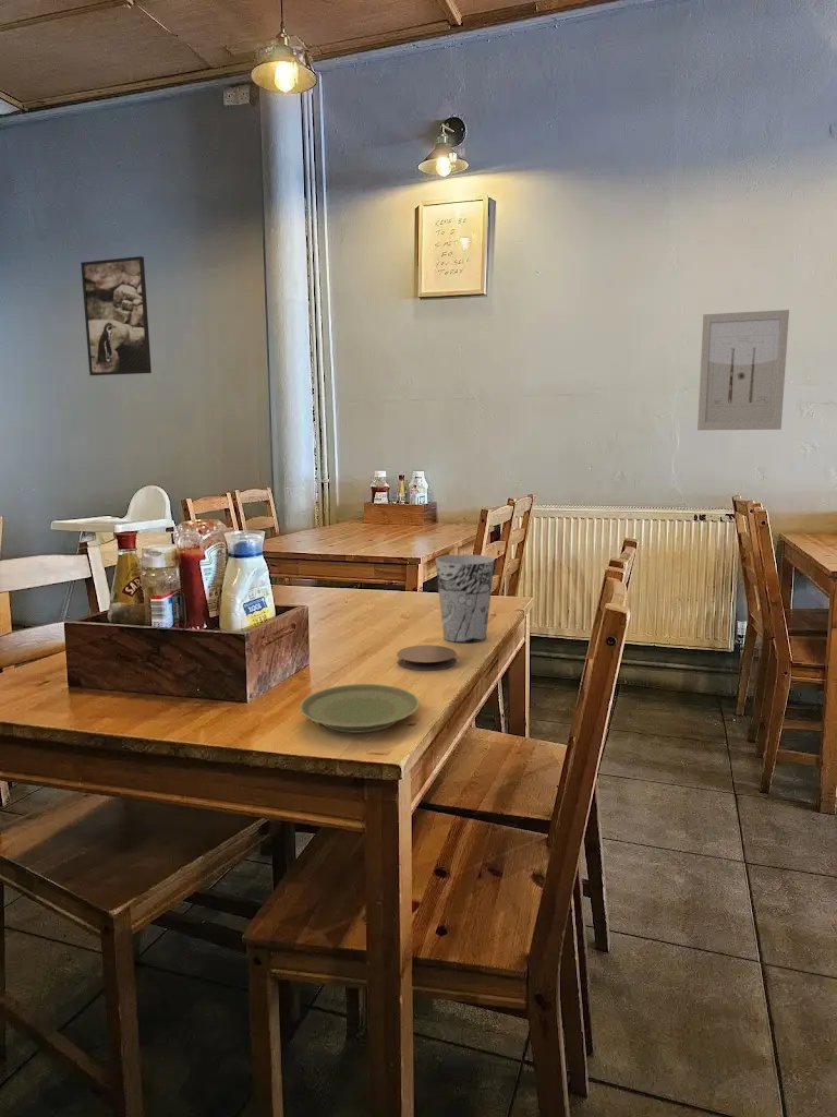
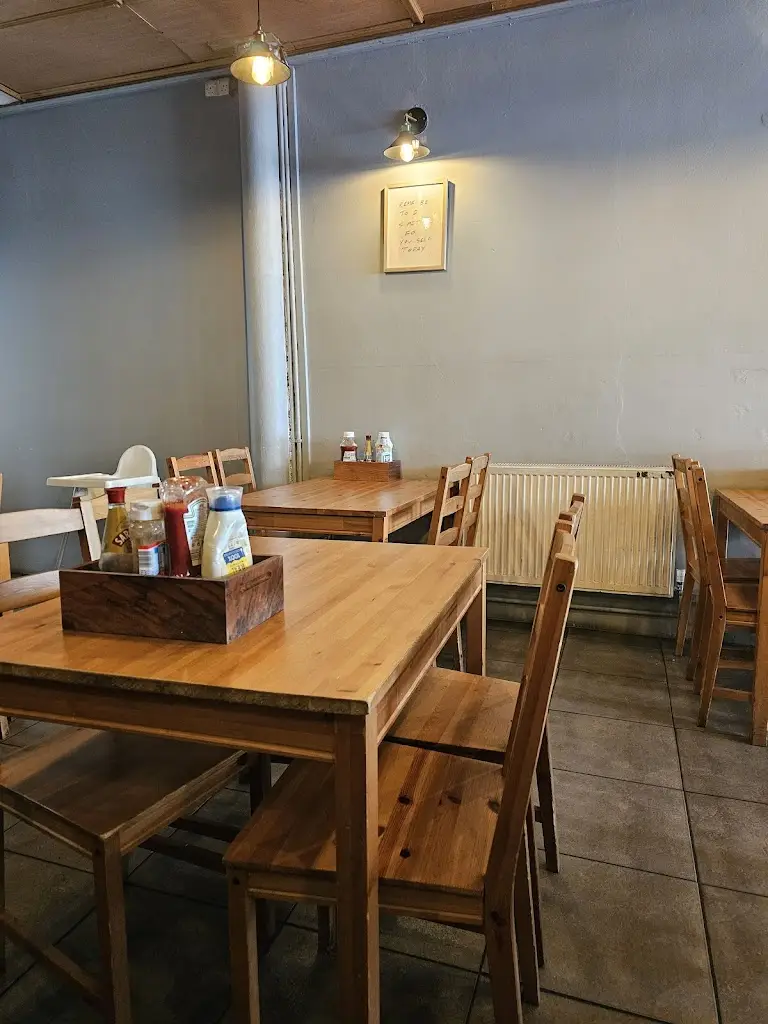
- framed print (116, 317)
- plate (360, 710)
- coaster (426, 657)
- wall art (741, 371)
- cup (464, 598)
